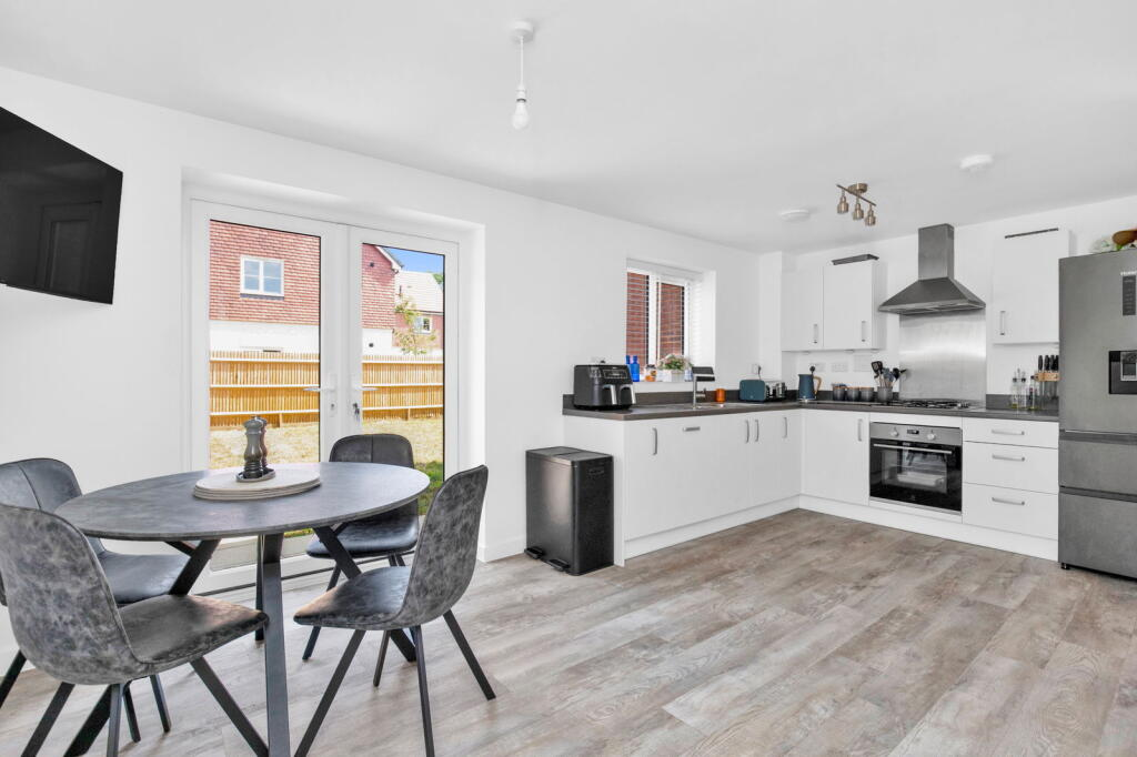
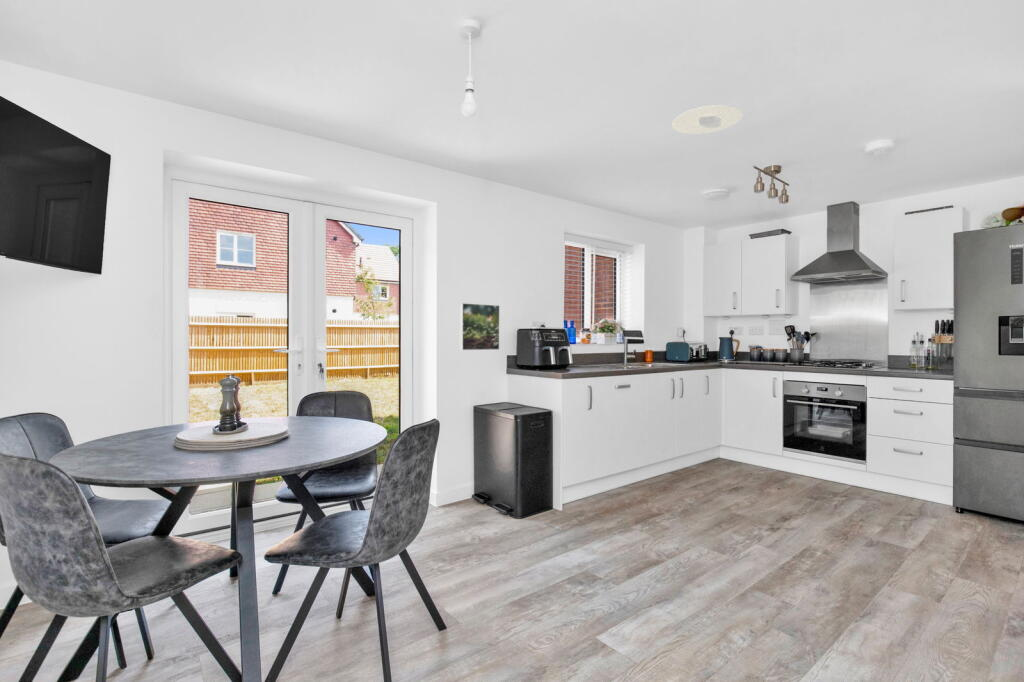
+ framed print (480, 327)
+ recessed light (706, 117)
